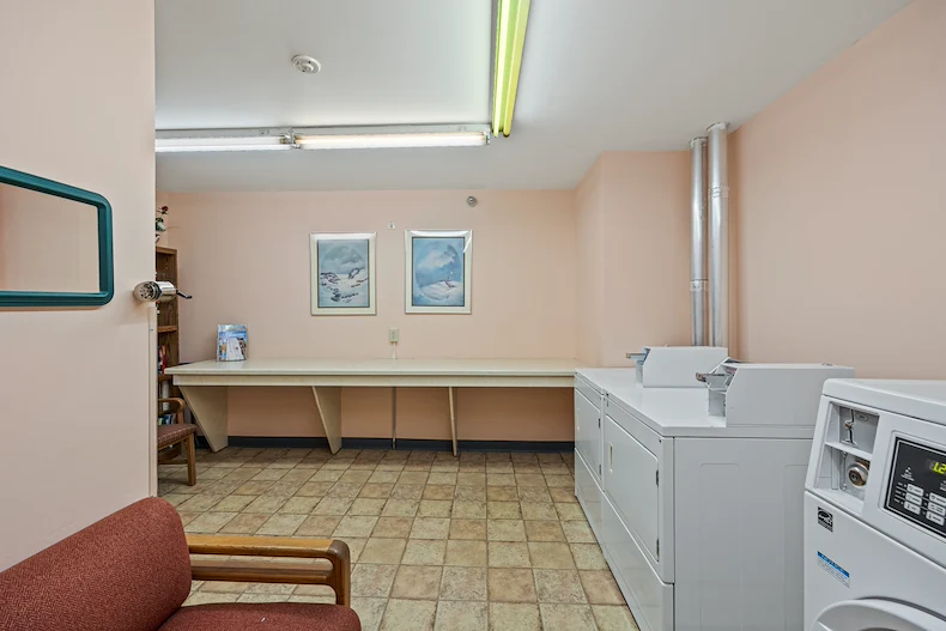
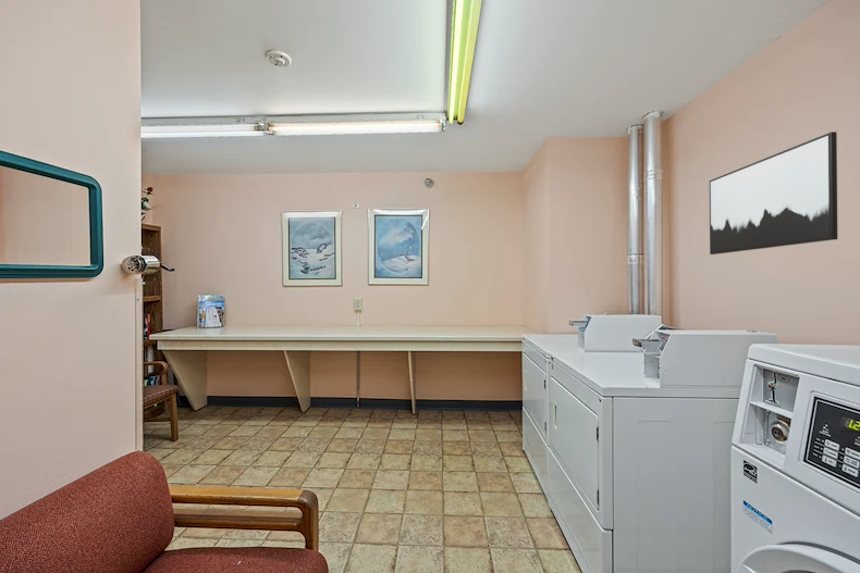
+ wall art (761, 204)
